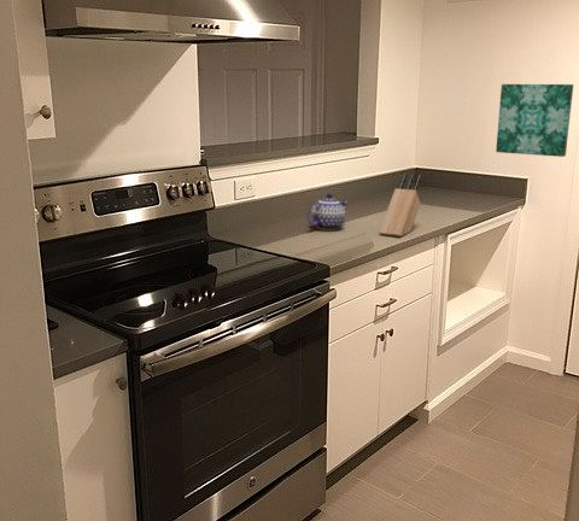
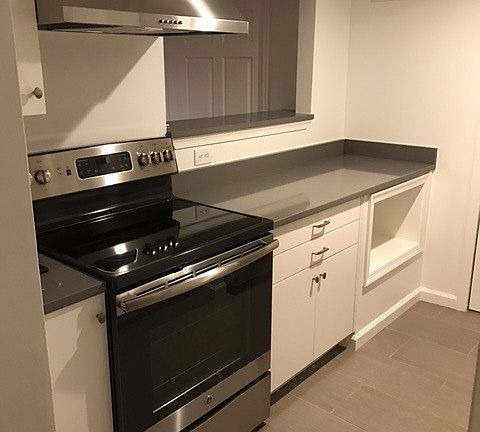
- wall art (533, 119)
- knife block (402, 203)
- teapot (327, 210)
